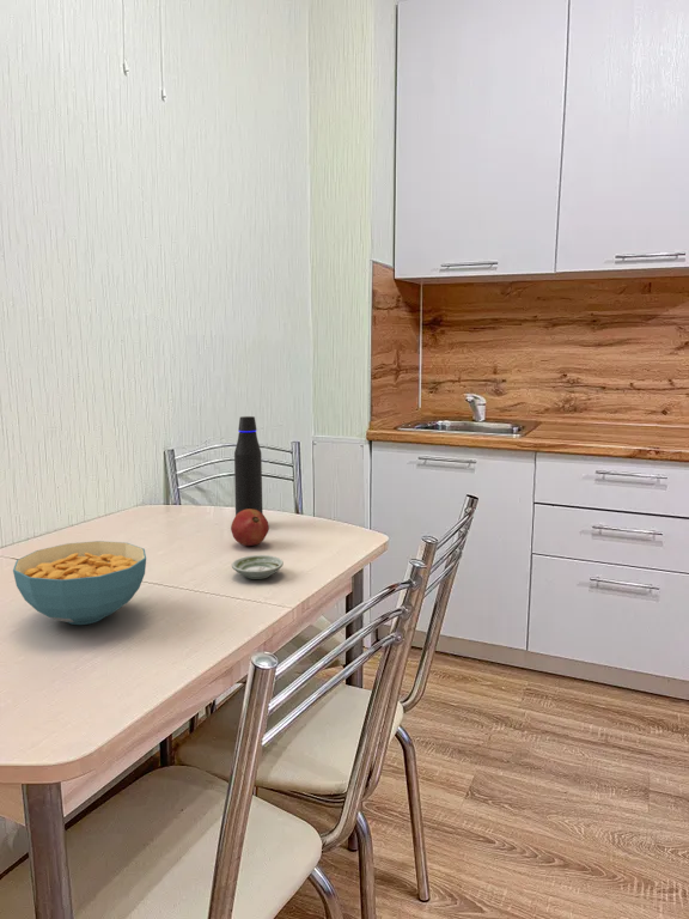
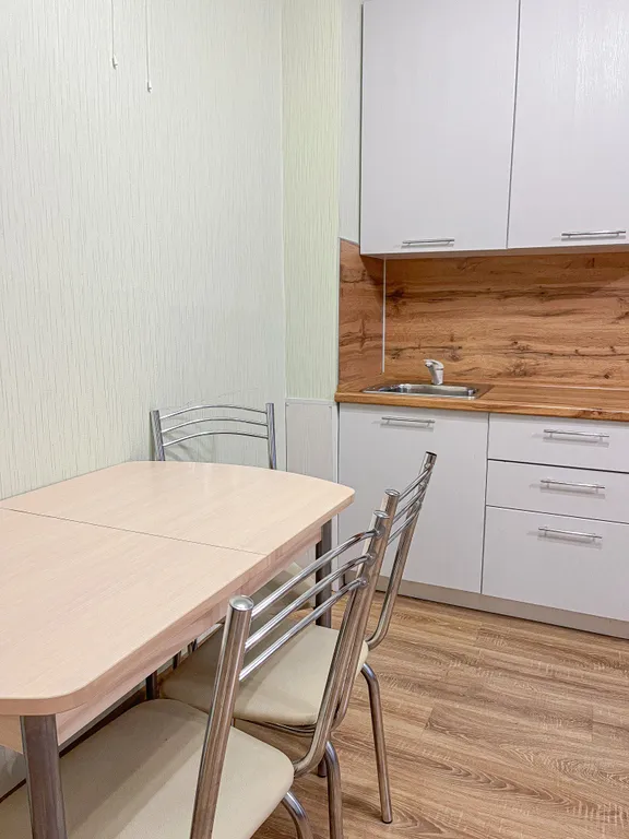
- cereal bowl (83, 588)
- water bottle (248, 471)
- saucer (257, 568)
- fruit (249, 527)
